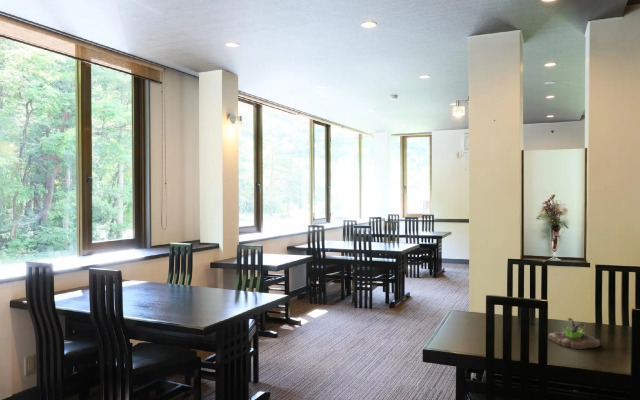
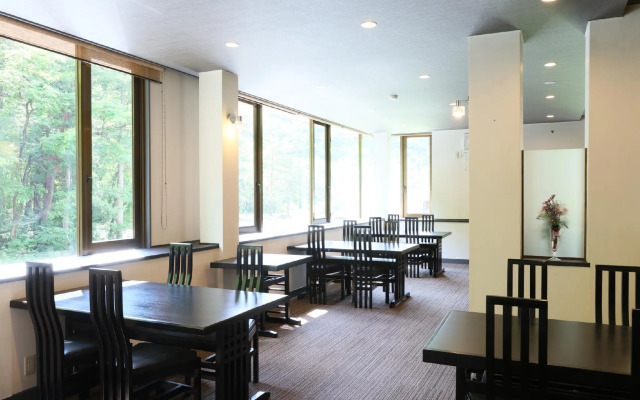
- succulent planter (573, 330)
